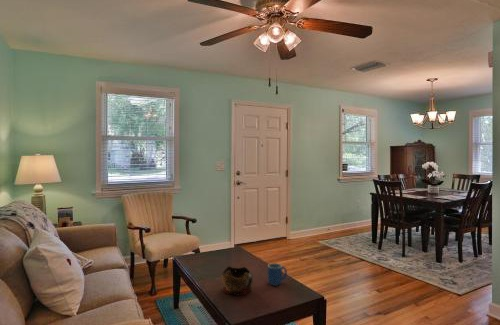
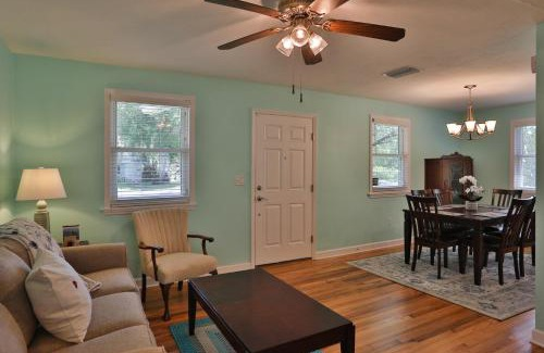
- decorative bowl (237, 278)
- mug (276, 274)
